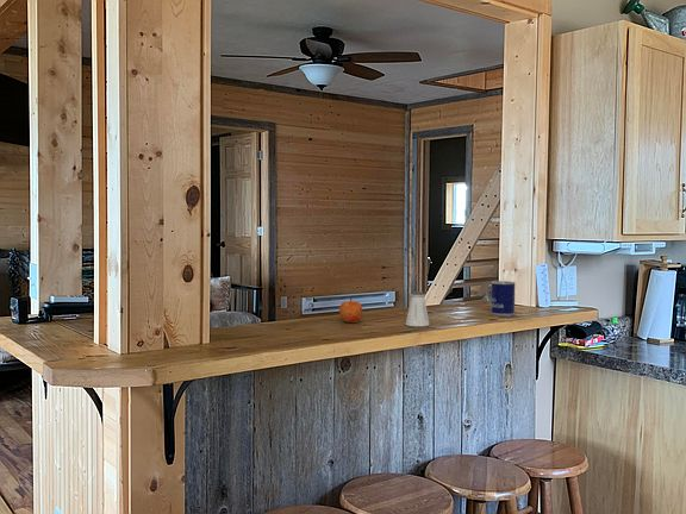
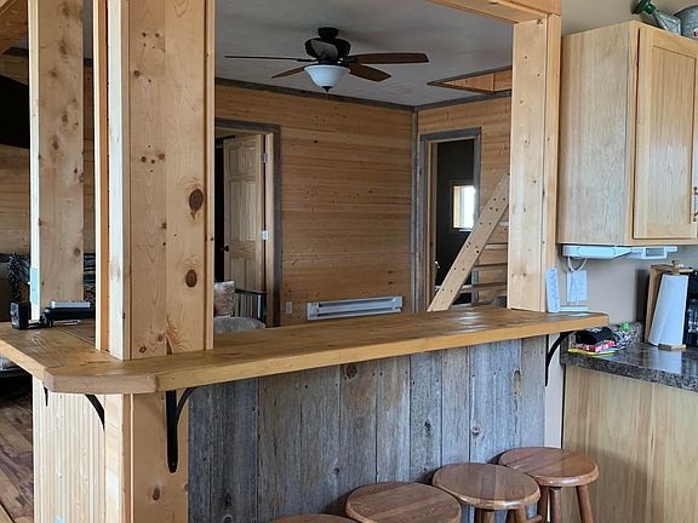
- saltshaker (417, 308)
- apple (350, 308)
- mug (498, 297)
